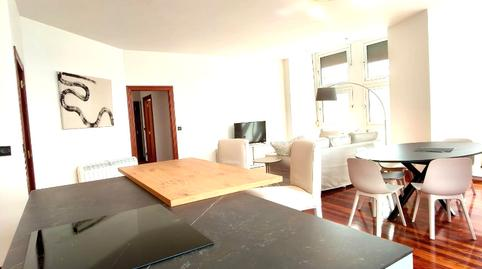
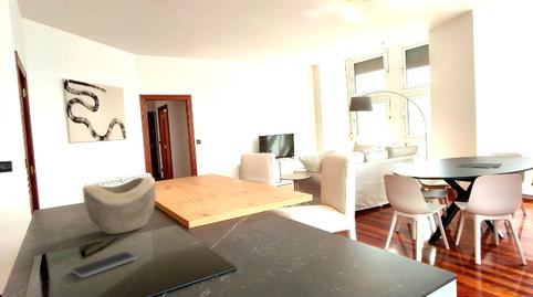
+ smartphone (105, 263)
+ decorative bowl (122, 204)
